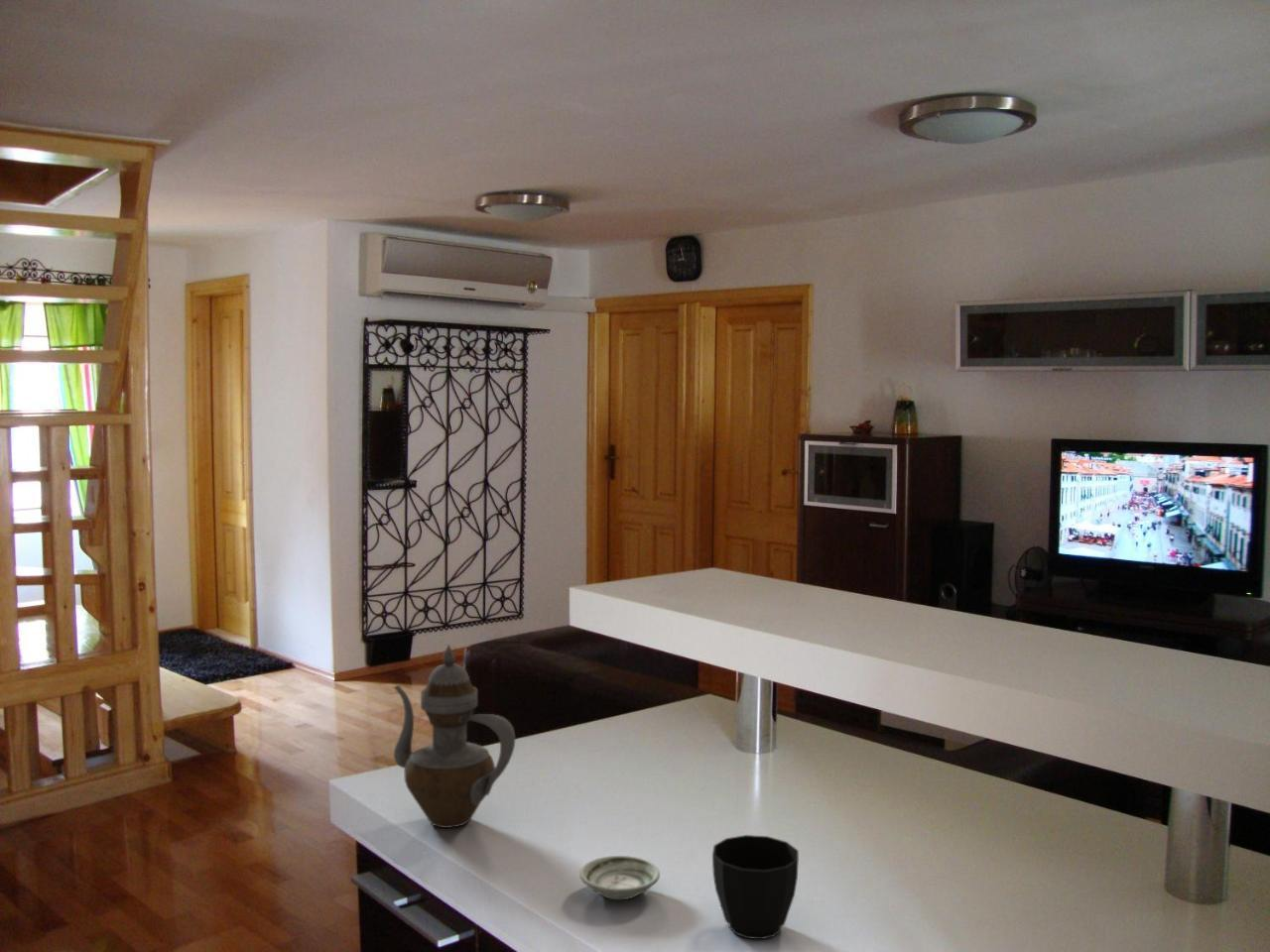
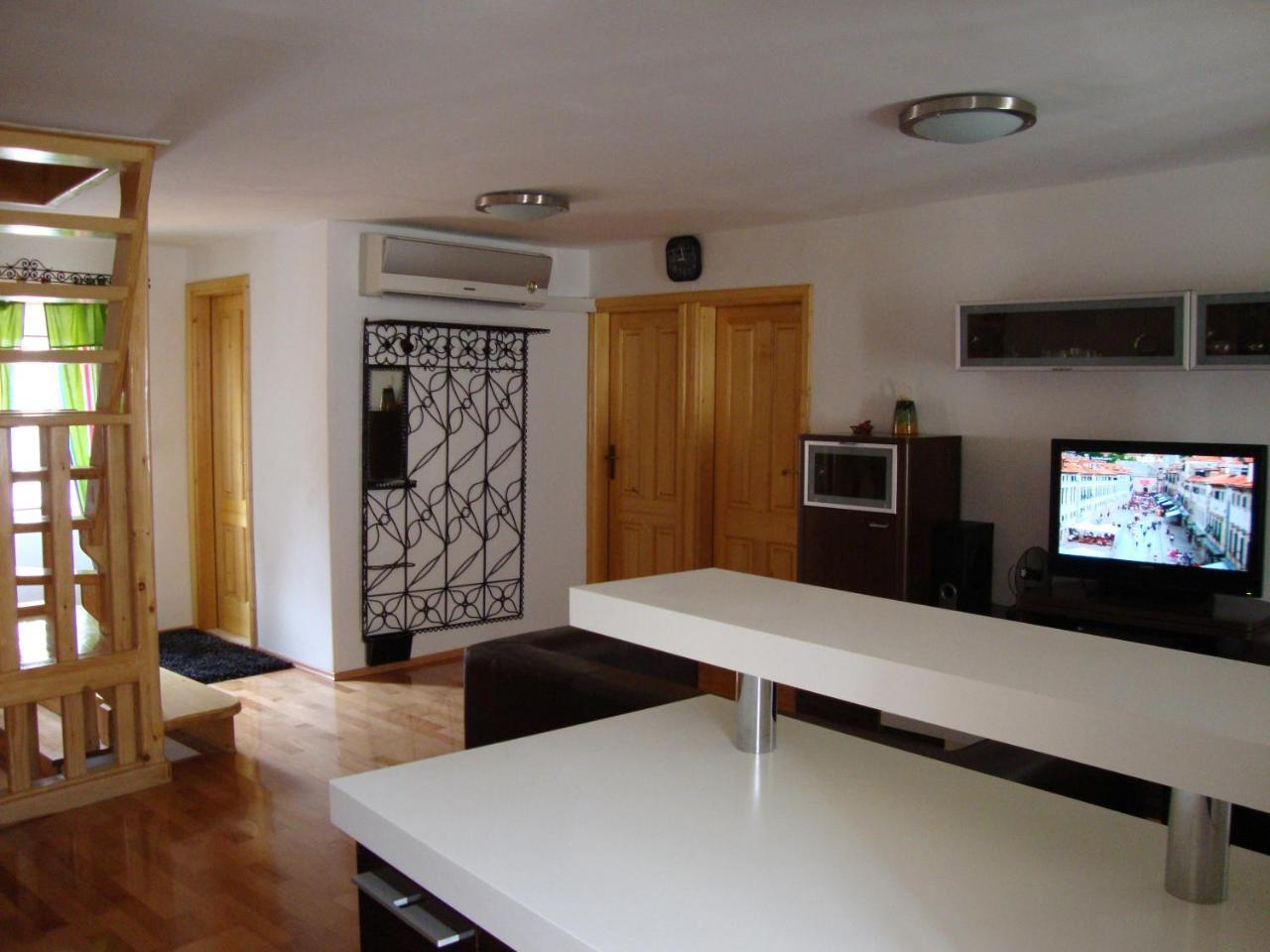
- cup (755, 887)
- saucer (619, 881)
- teapot (451, 733)
